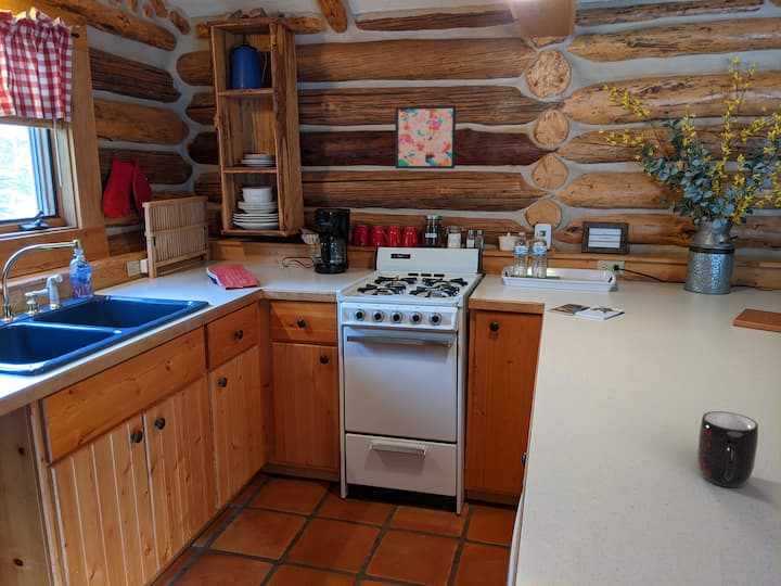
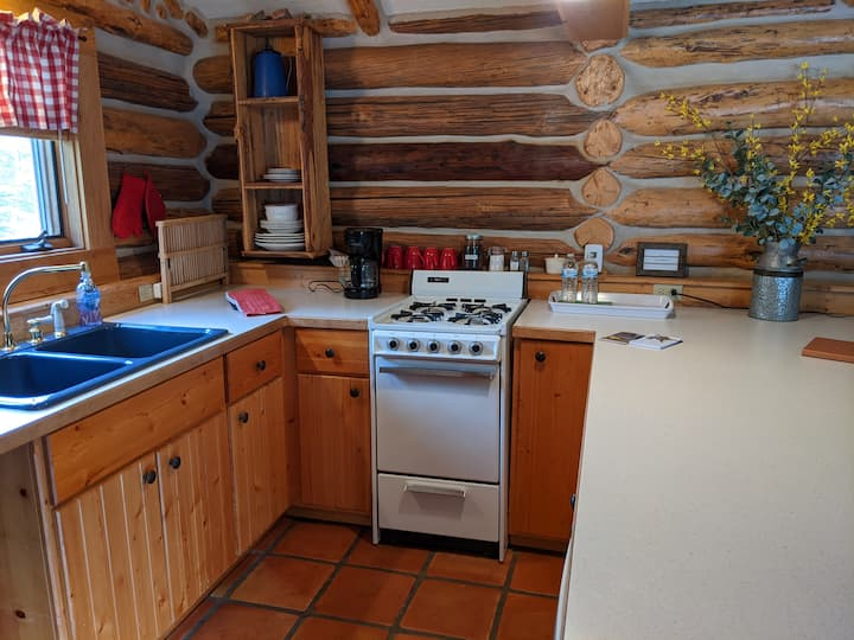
- wall art (424, 137)
- mug (727, 453)
